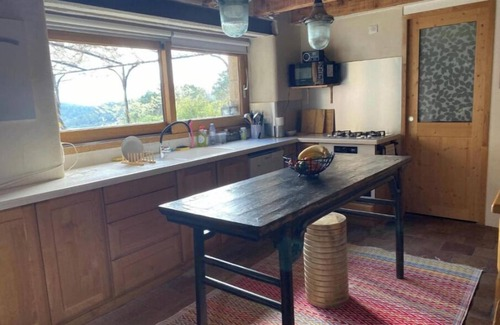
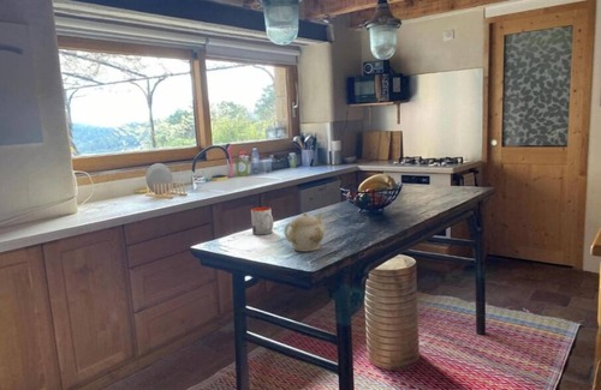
+ teapot (304, 230)
+ mug (263, 221)
